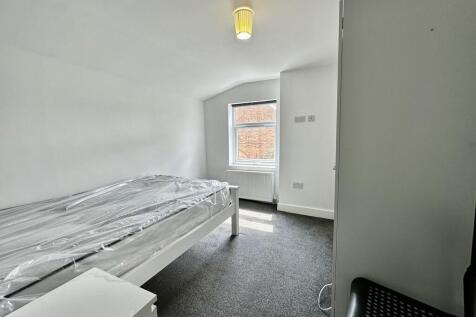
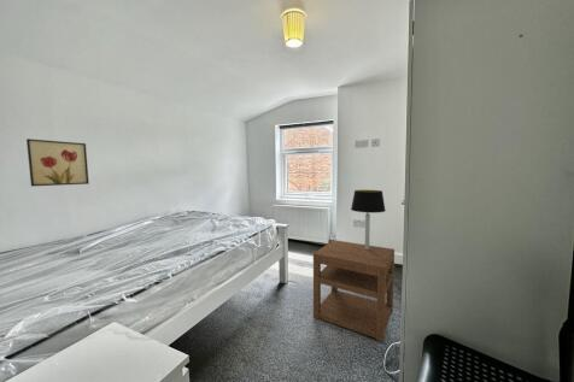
+ nightstand (353, 282)
+ table lamp (367, 219)
+ wall art (59, 163)
